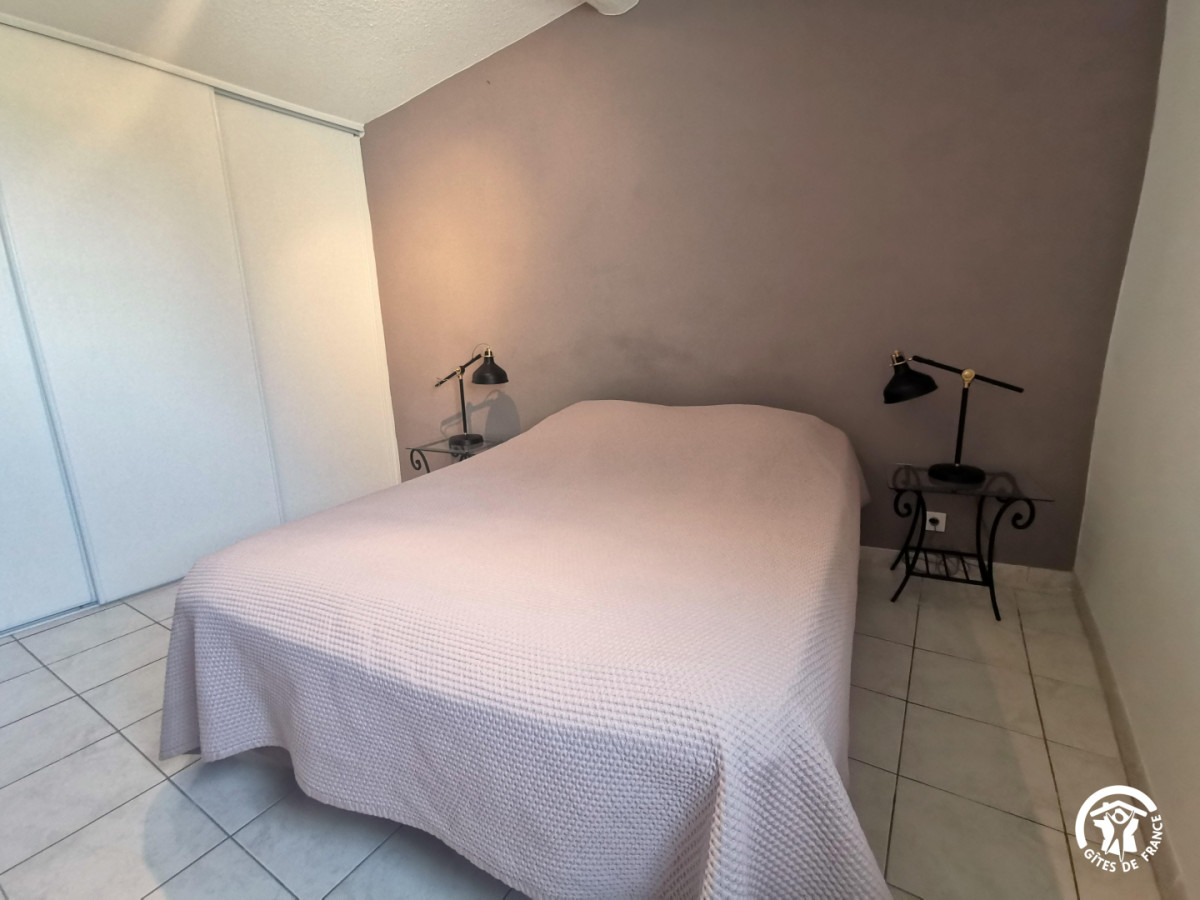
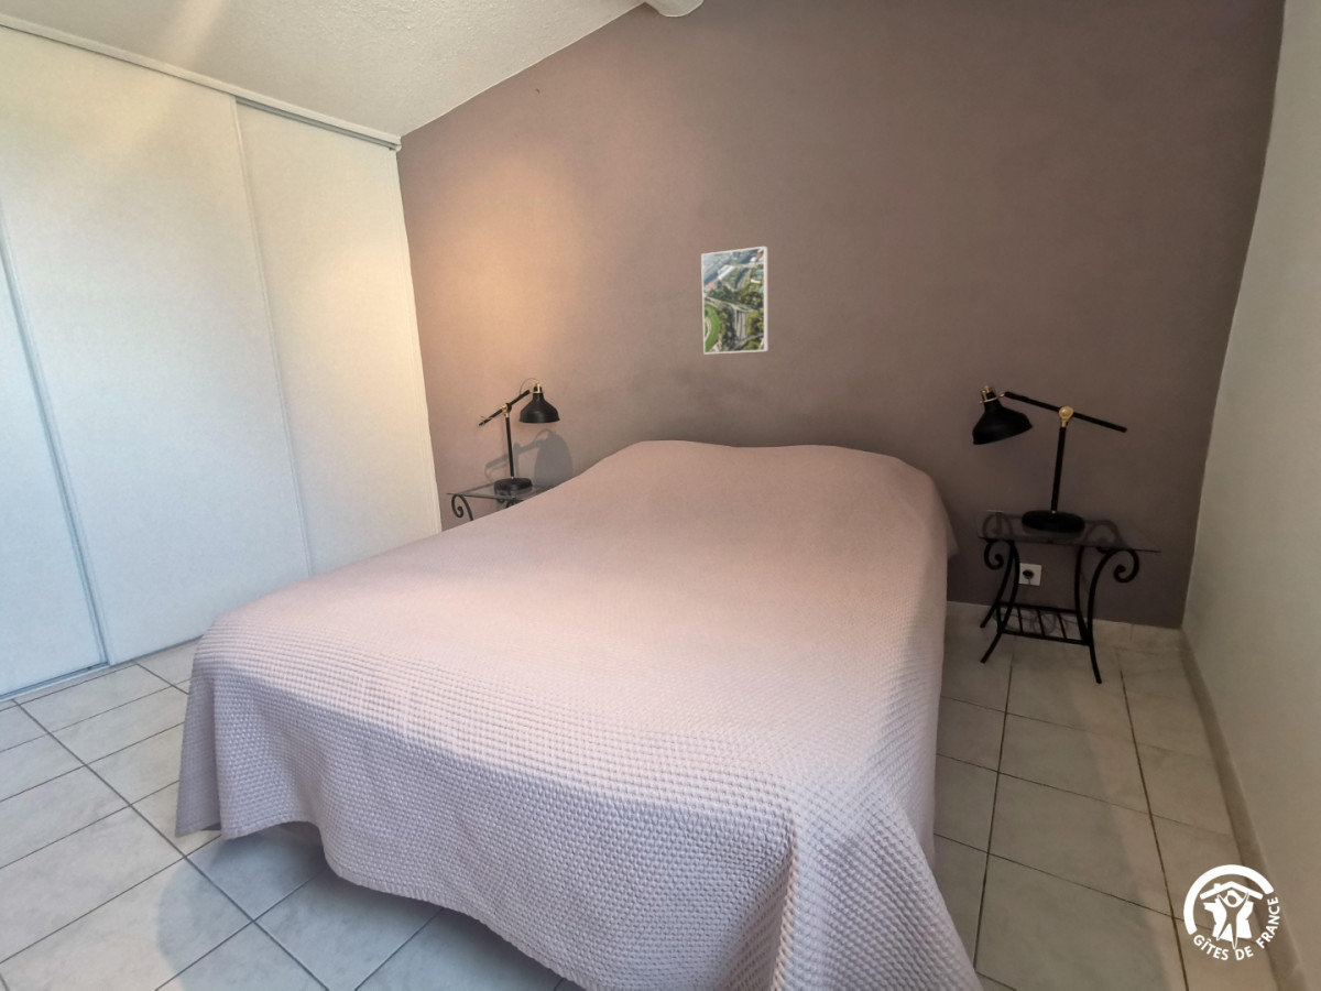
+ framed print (734, 302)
